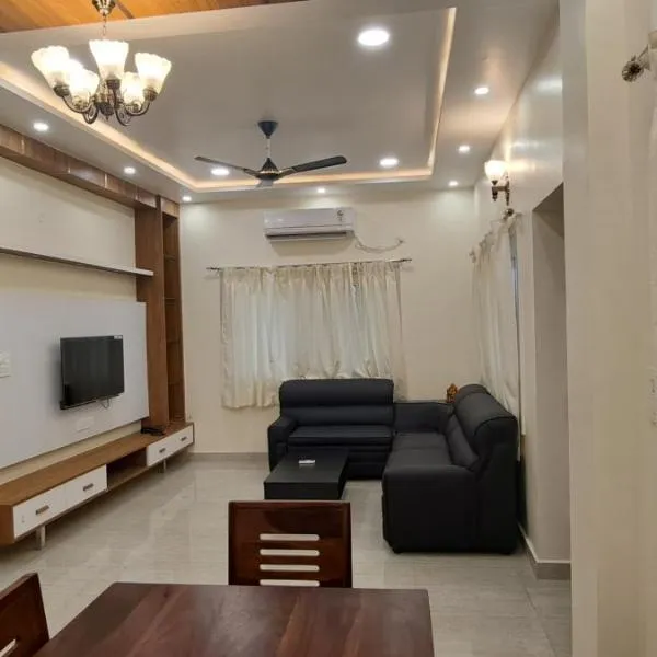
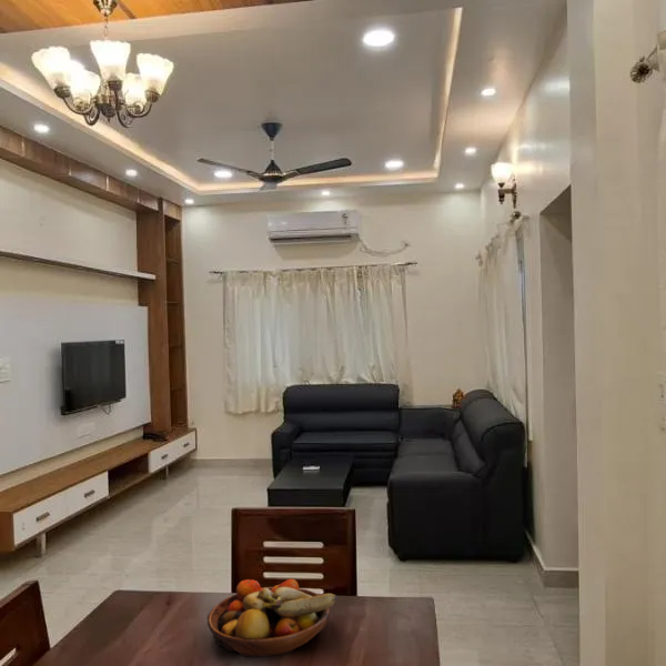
+ fruit bowl (270, 606)
